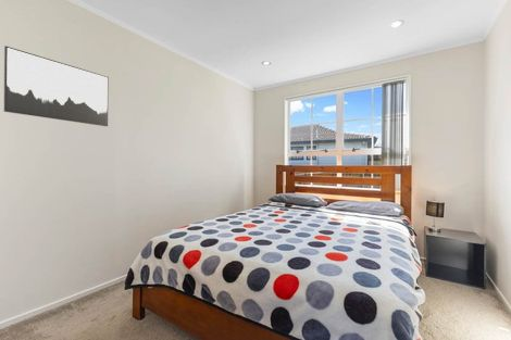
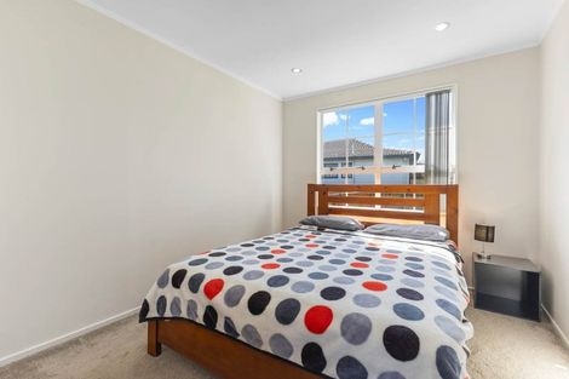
- wall art (63, 91)
